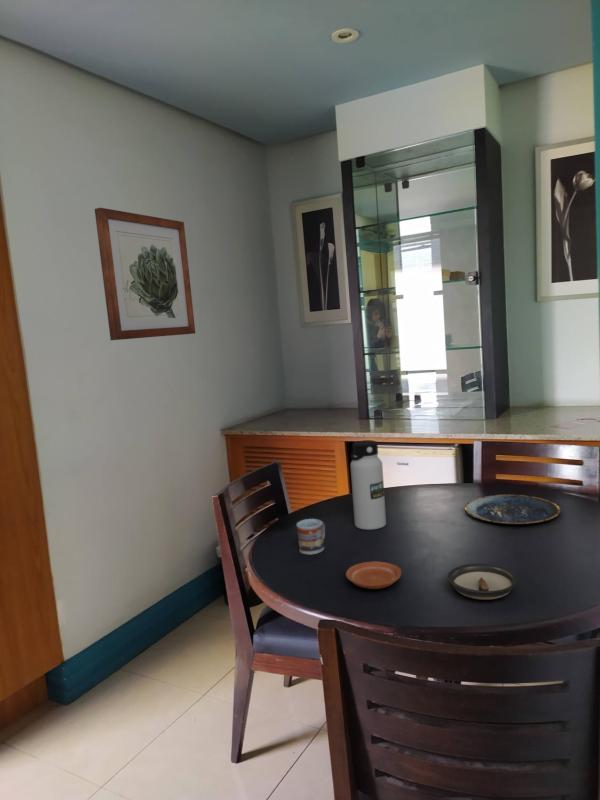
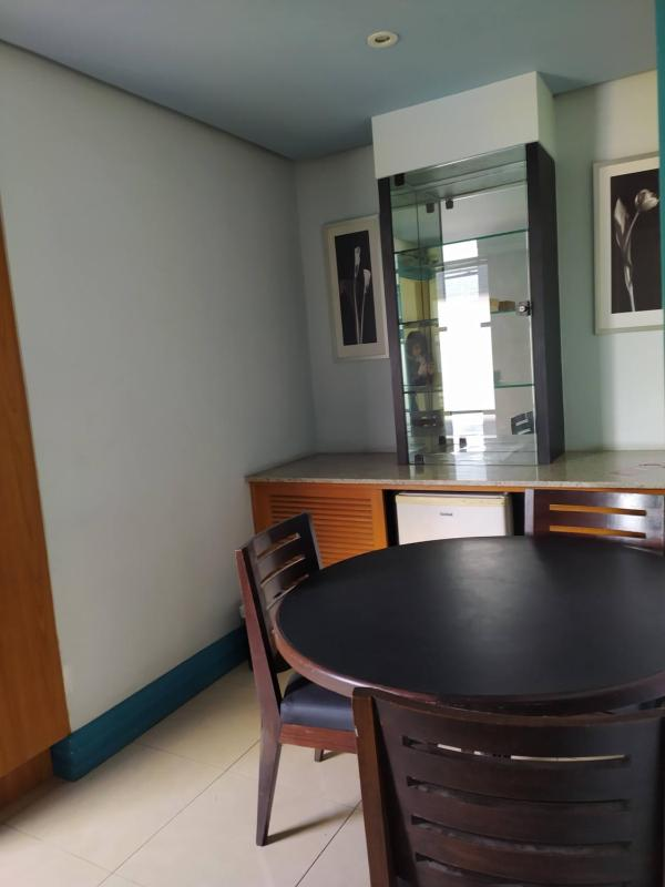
- cup (313, 534)
- wall art (149, 277)
- water bottle (367, 483)
- plate (511, 510)
- plate (374, 578)
- saucer (482, 584)
